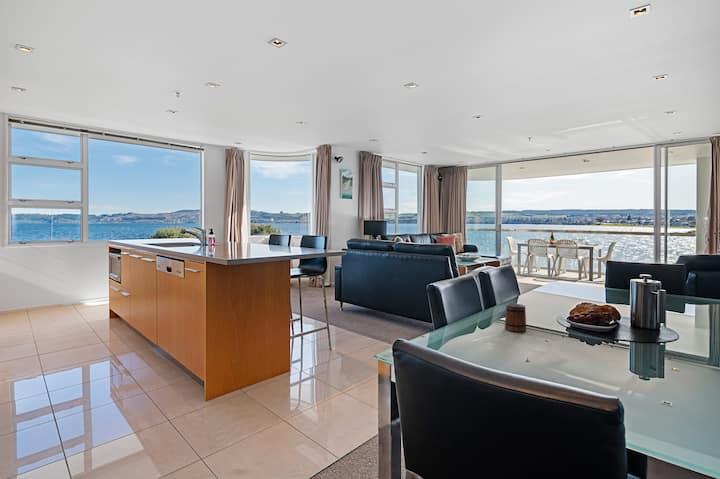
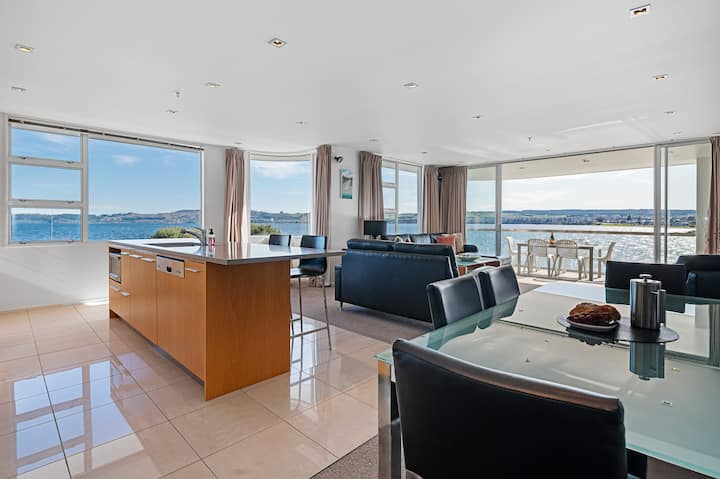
- mug (515, 315)
